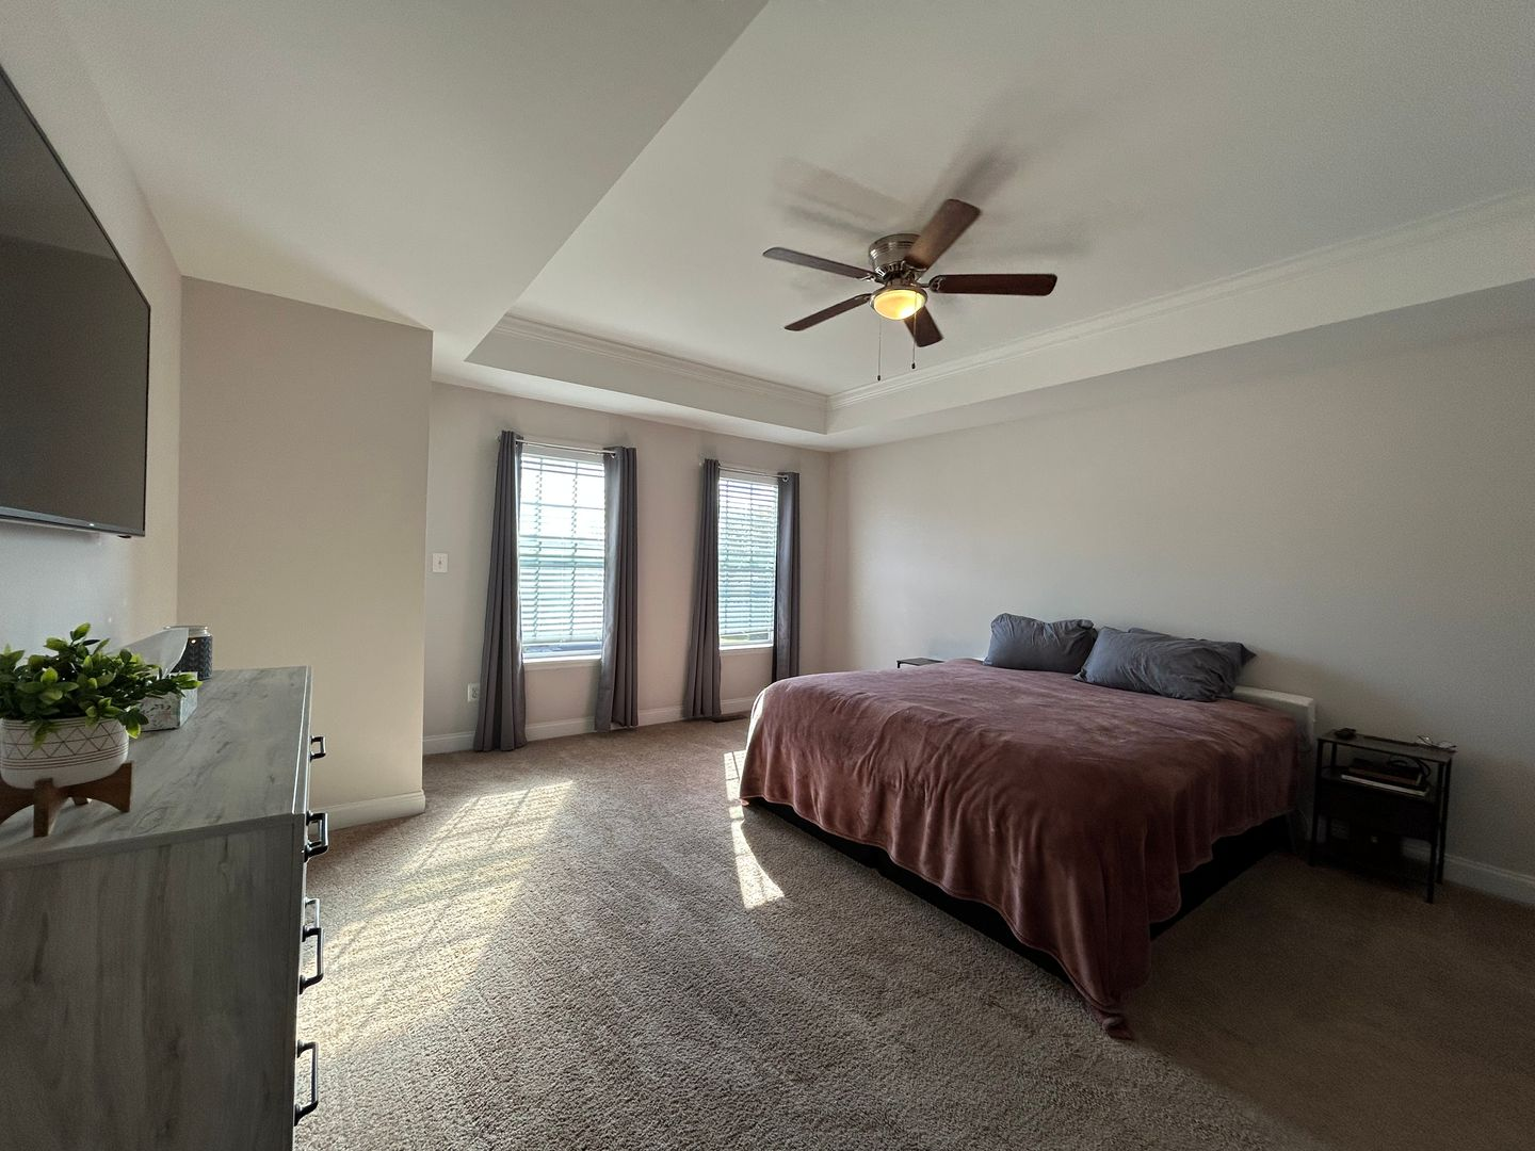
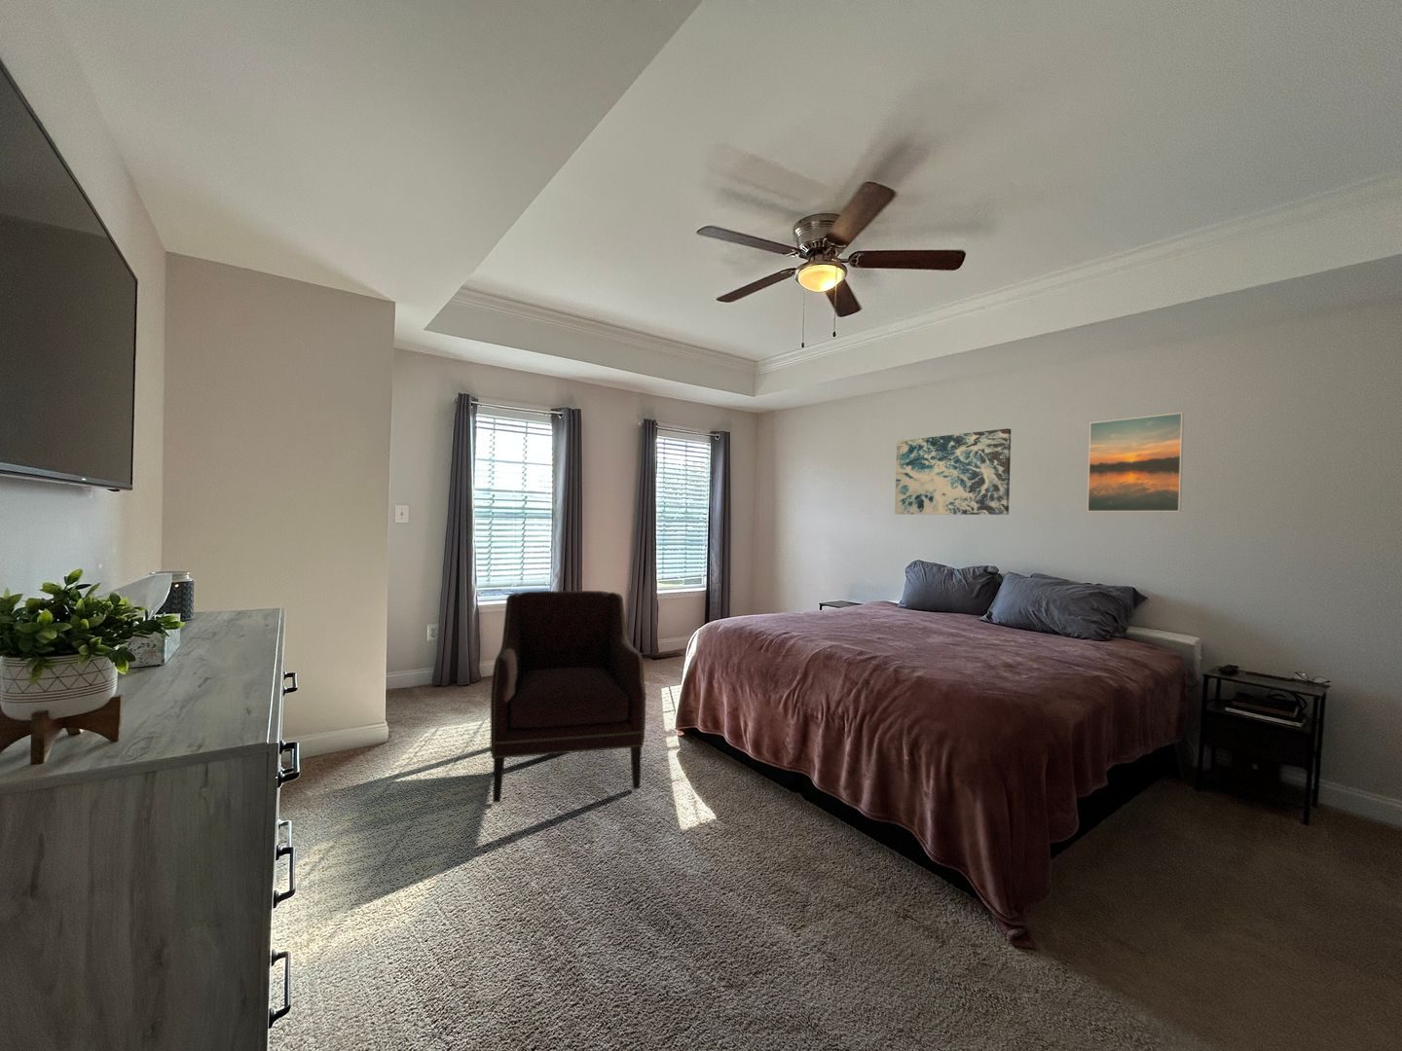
+ wall art (948, 475)
+ armchair (566, 680)
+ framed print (1133, 464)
